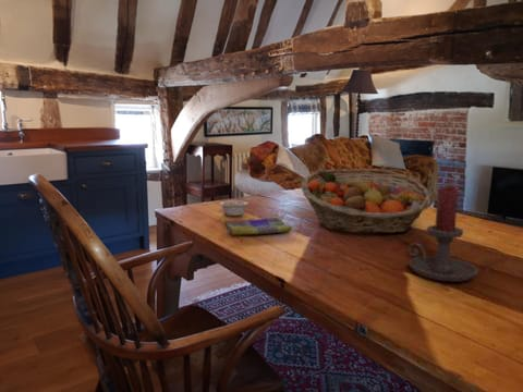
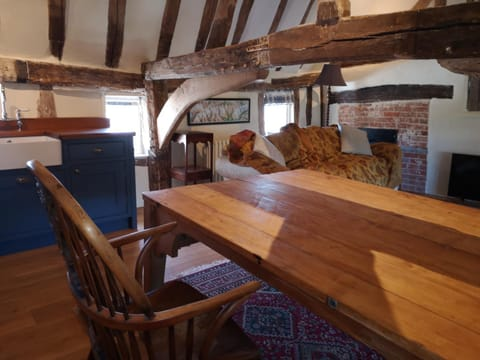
- legume (233, 207)
- fruit basket (364, 198)
- candle holder (438, 228)
- dish towel (256, 225)
